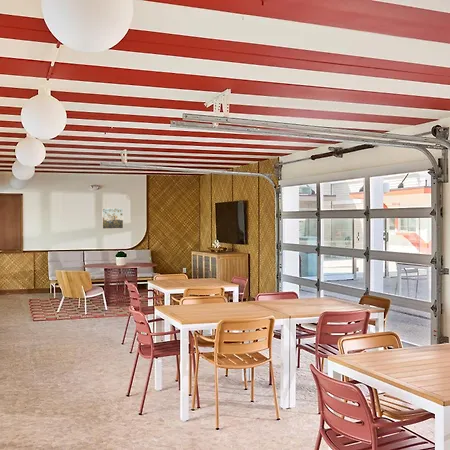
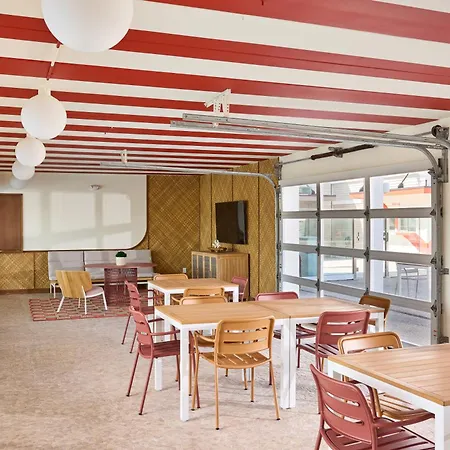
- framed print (112, 218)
